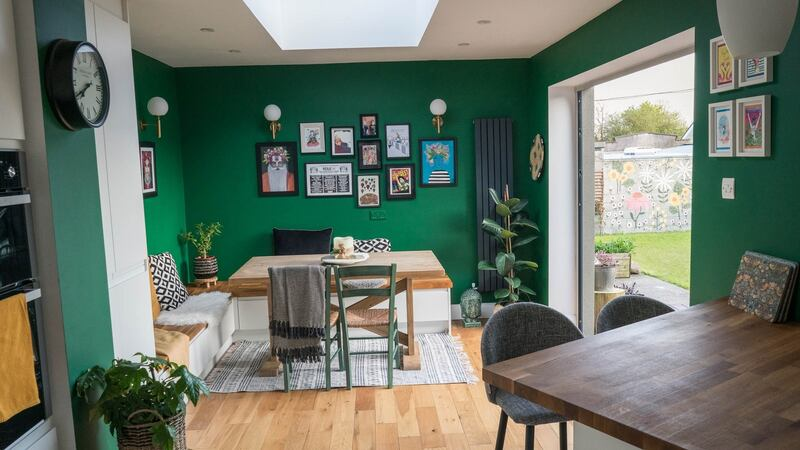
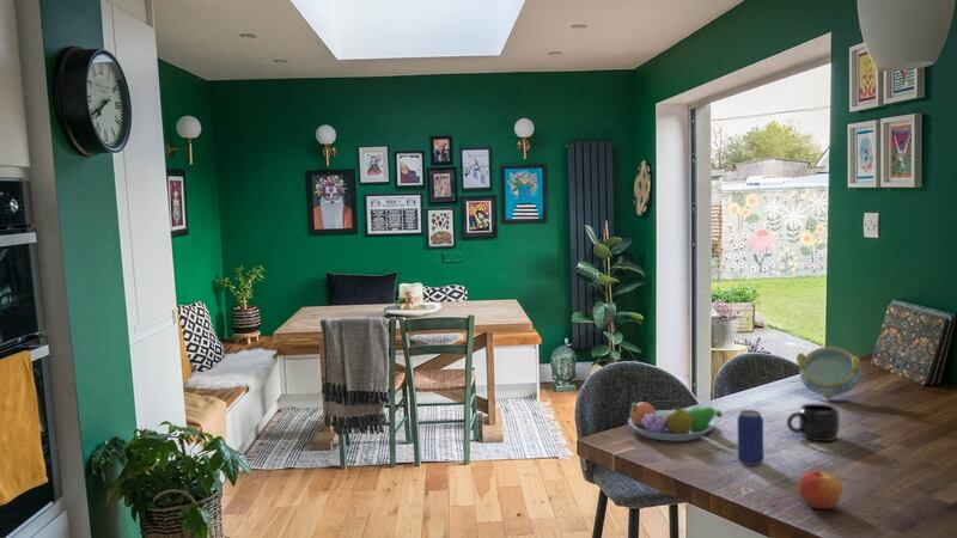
+ decorative bowl (828, 373)
+ beverage can (750, 436)
+ mug (813, 421)
+ fruit bowl (673, 414)
+ apple (819, 487)
